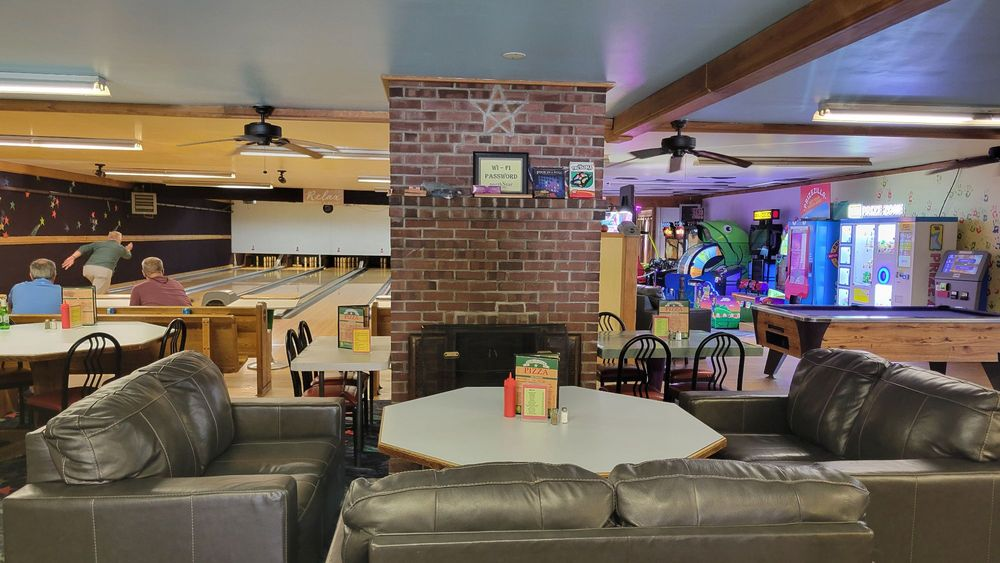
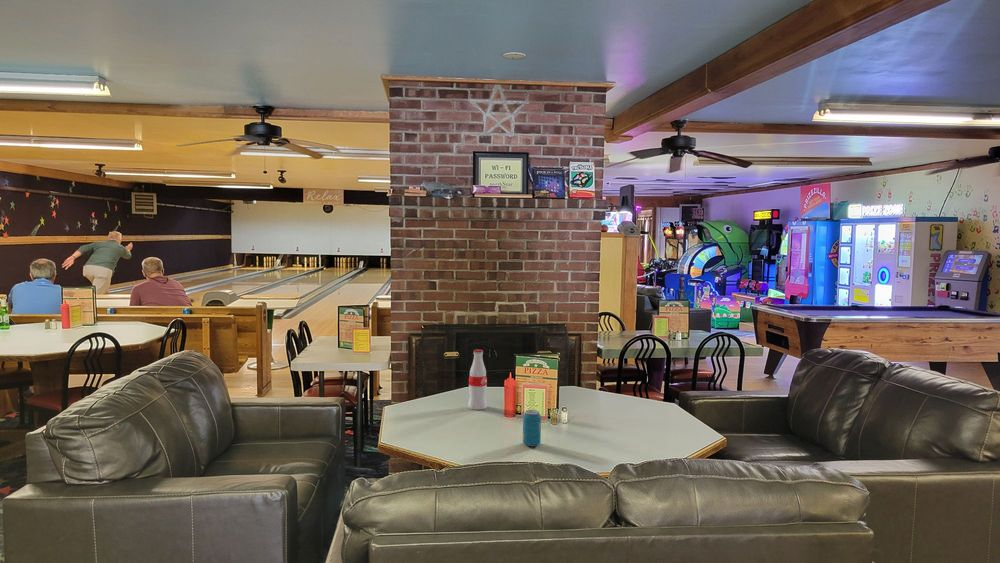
+ soda bottle (477, 378)
+ beverage can (531, 428)
